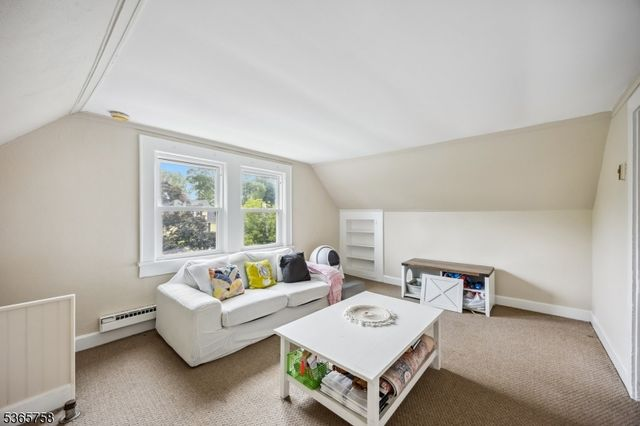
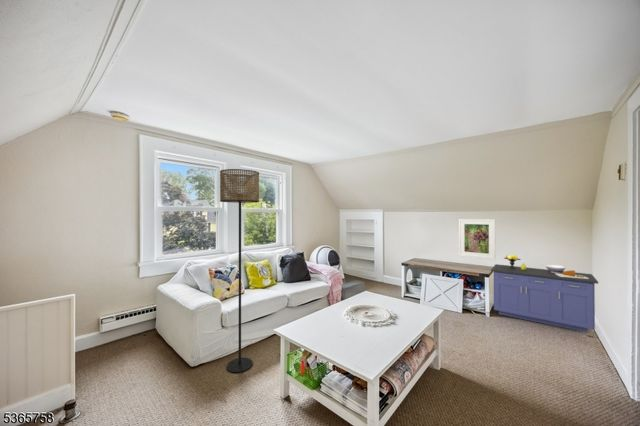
+ storage cabinet (539, 288)
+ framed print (476, 238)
+ floor lamp (239, 268)
